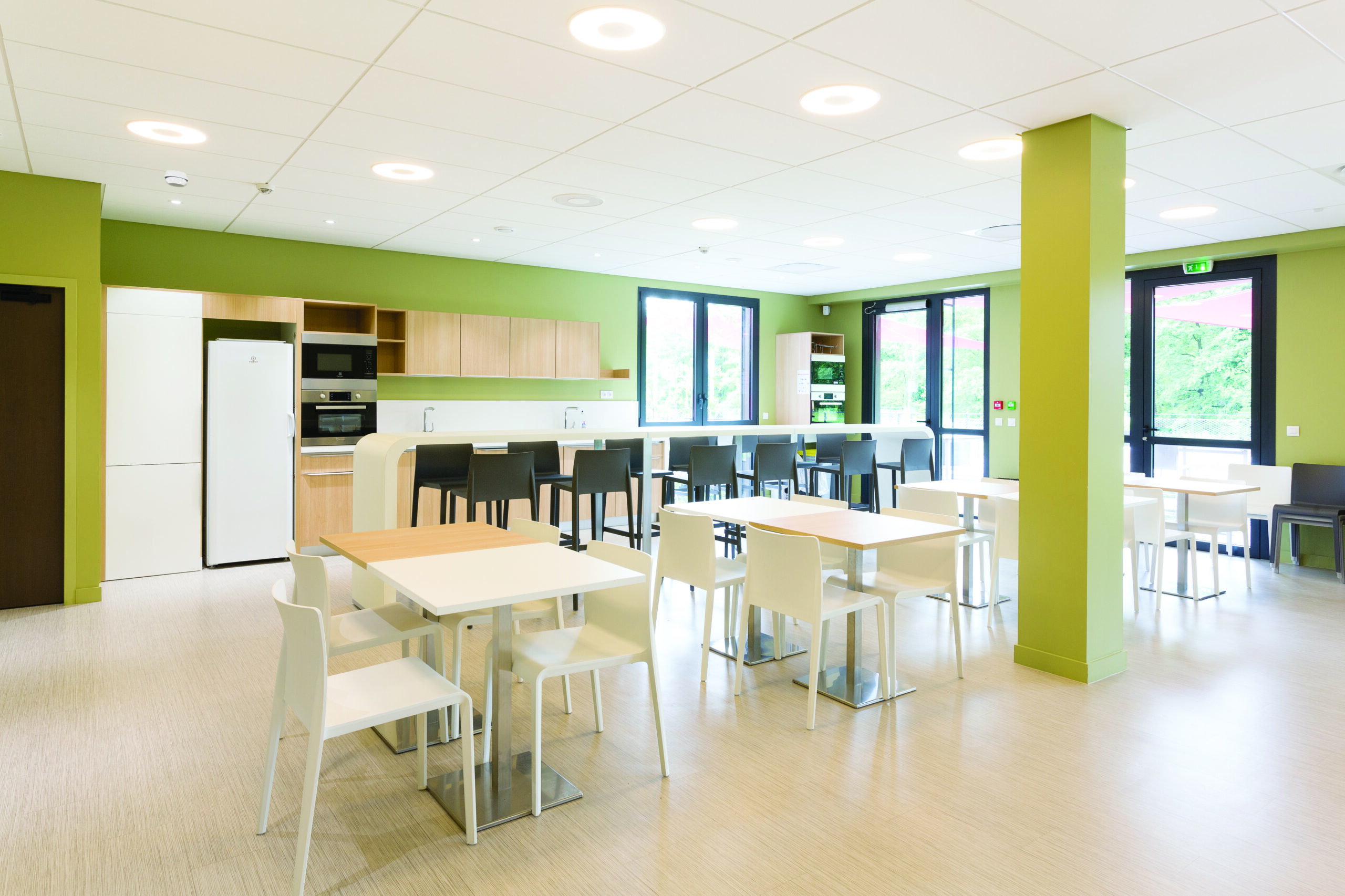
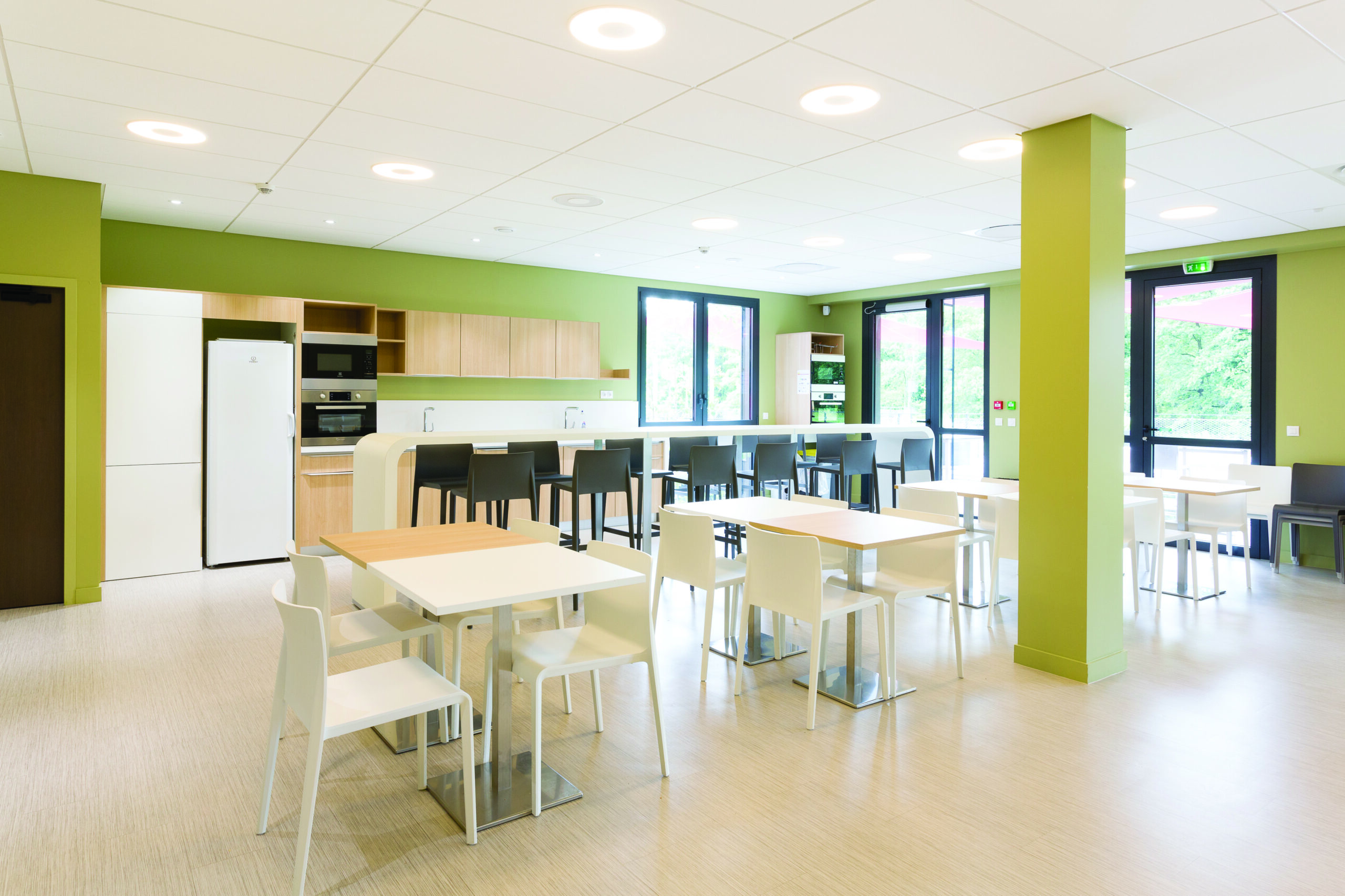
- smoke detector (176, 179)
